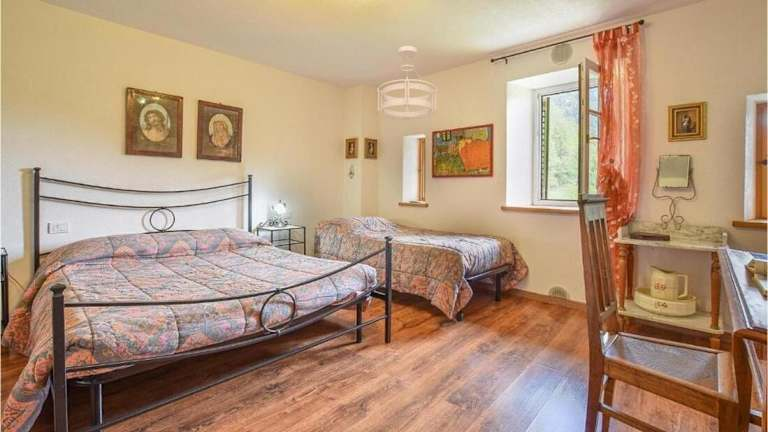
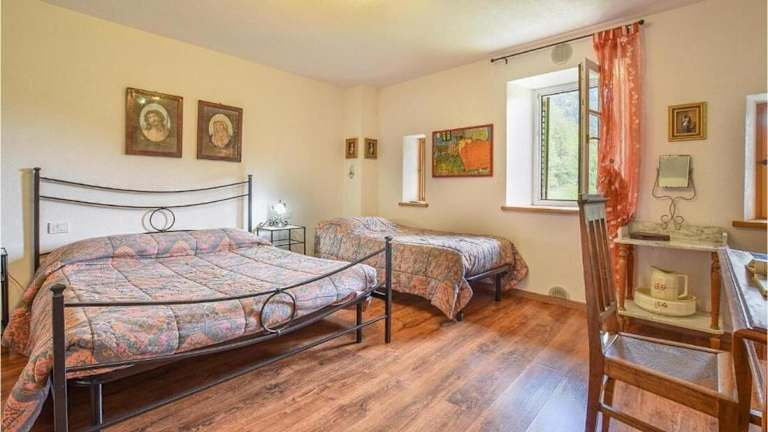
- chandelier (407, 81)
